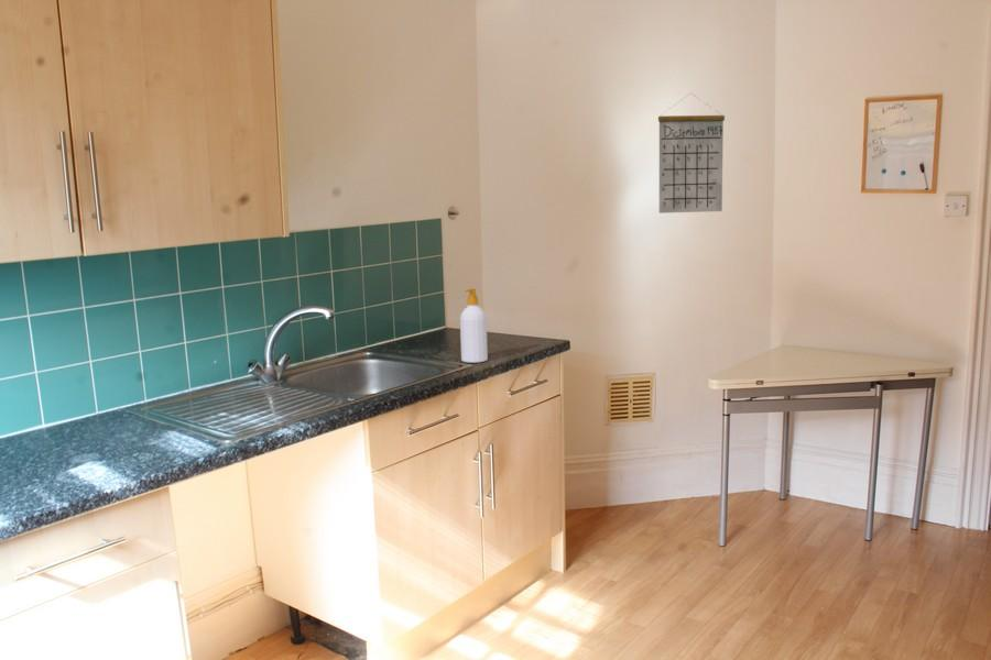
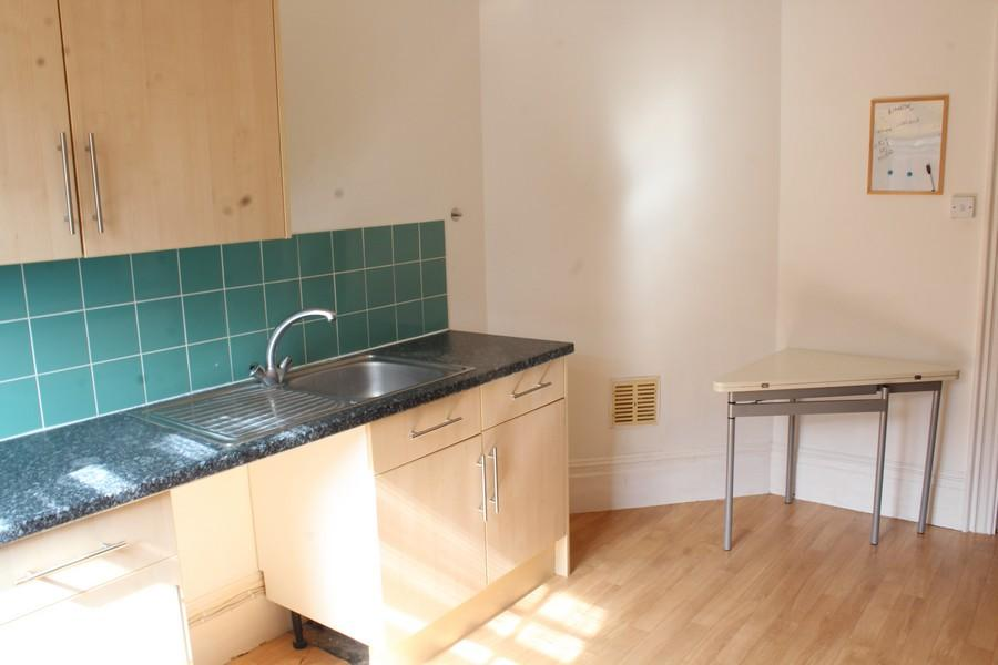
- calendar (690, 152)
- soap bottle (472, 324)
